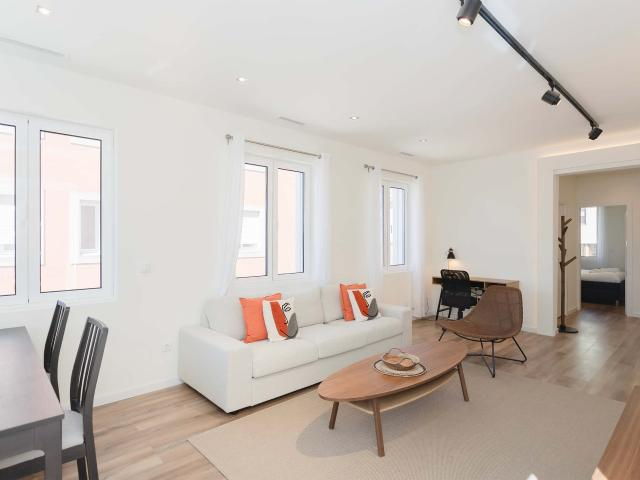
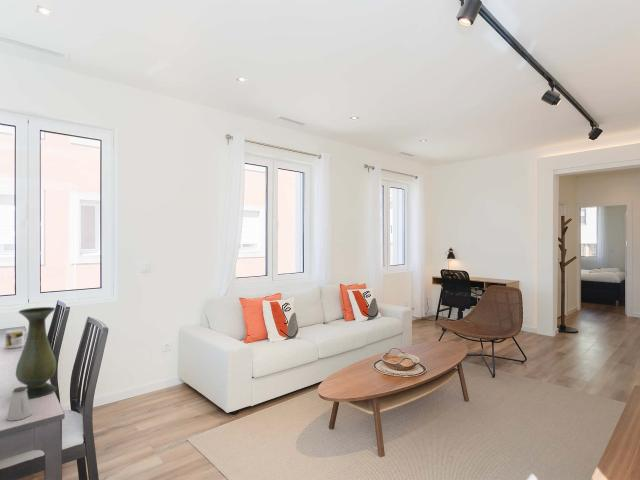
+ vase (36, 350)
+ mug (18, 338)
+ saltshaker (19, 402)
